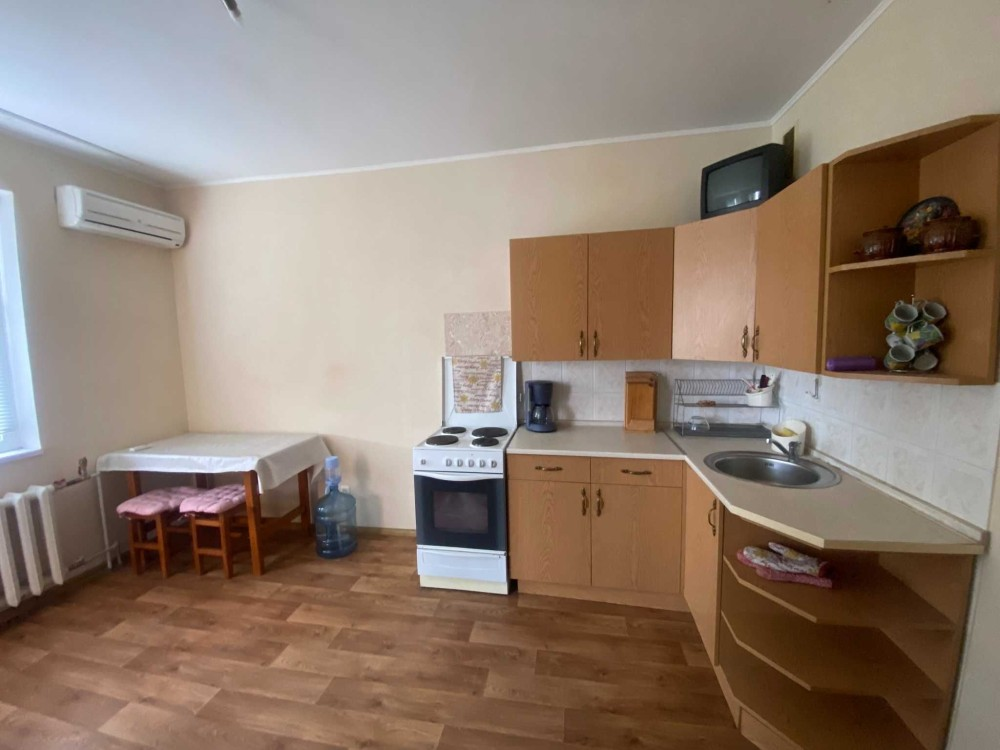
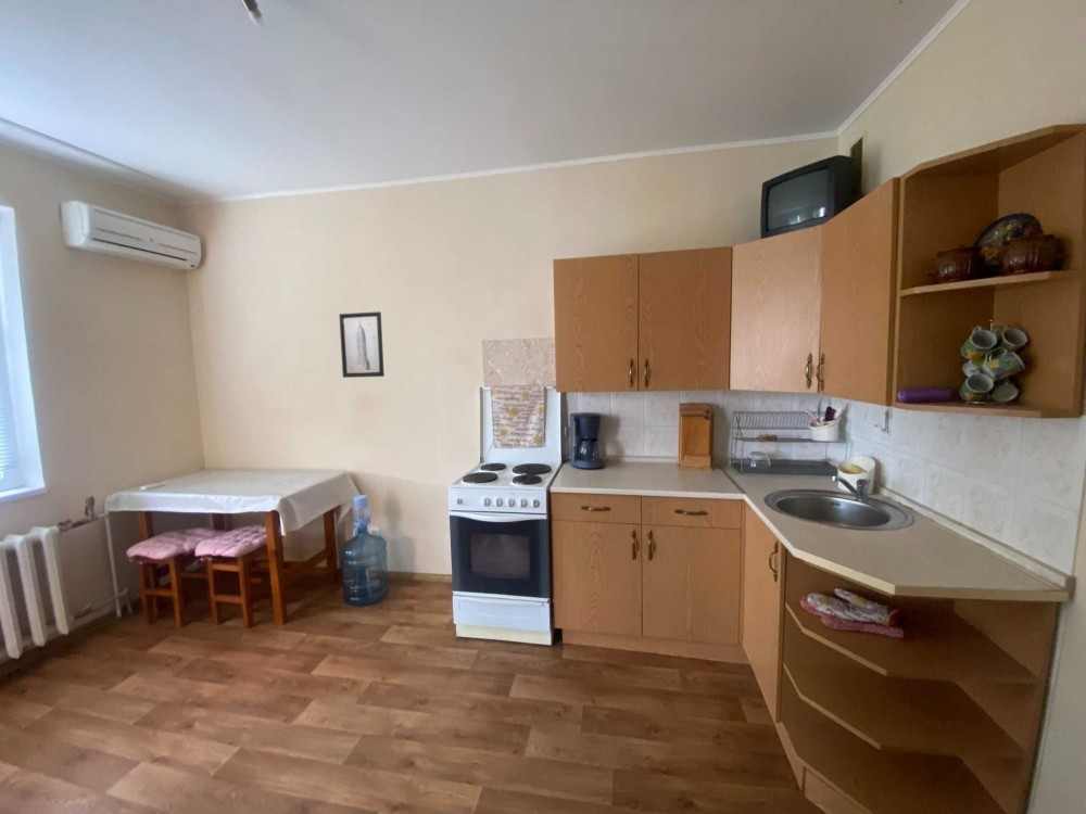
+ wall art (361, 345)
